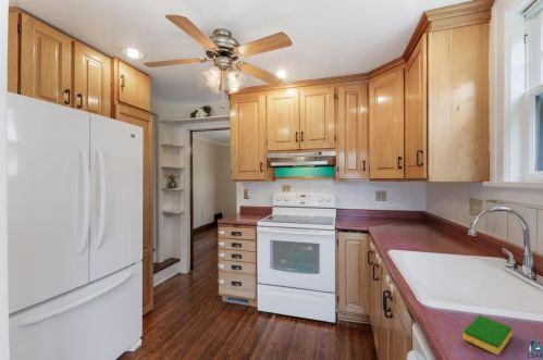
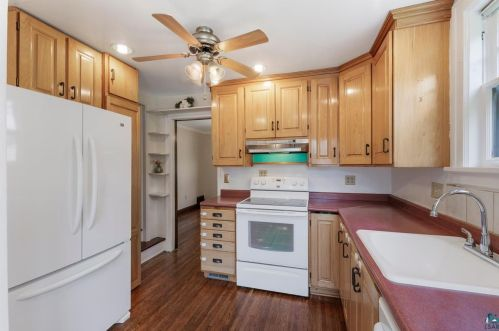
- dish sponge (488, 333)
